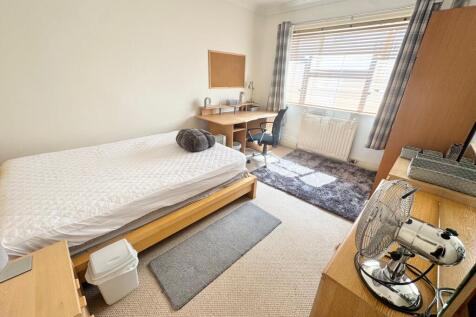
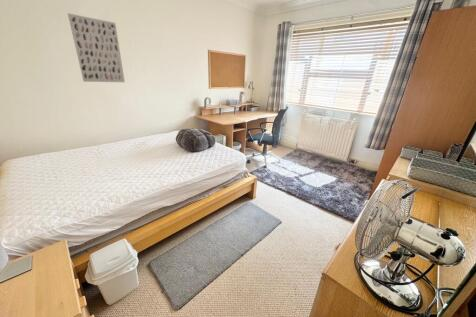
+ wall art (99, 51)
